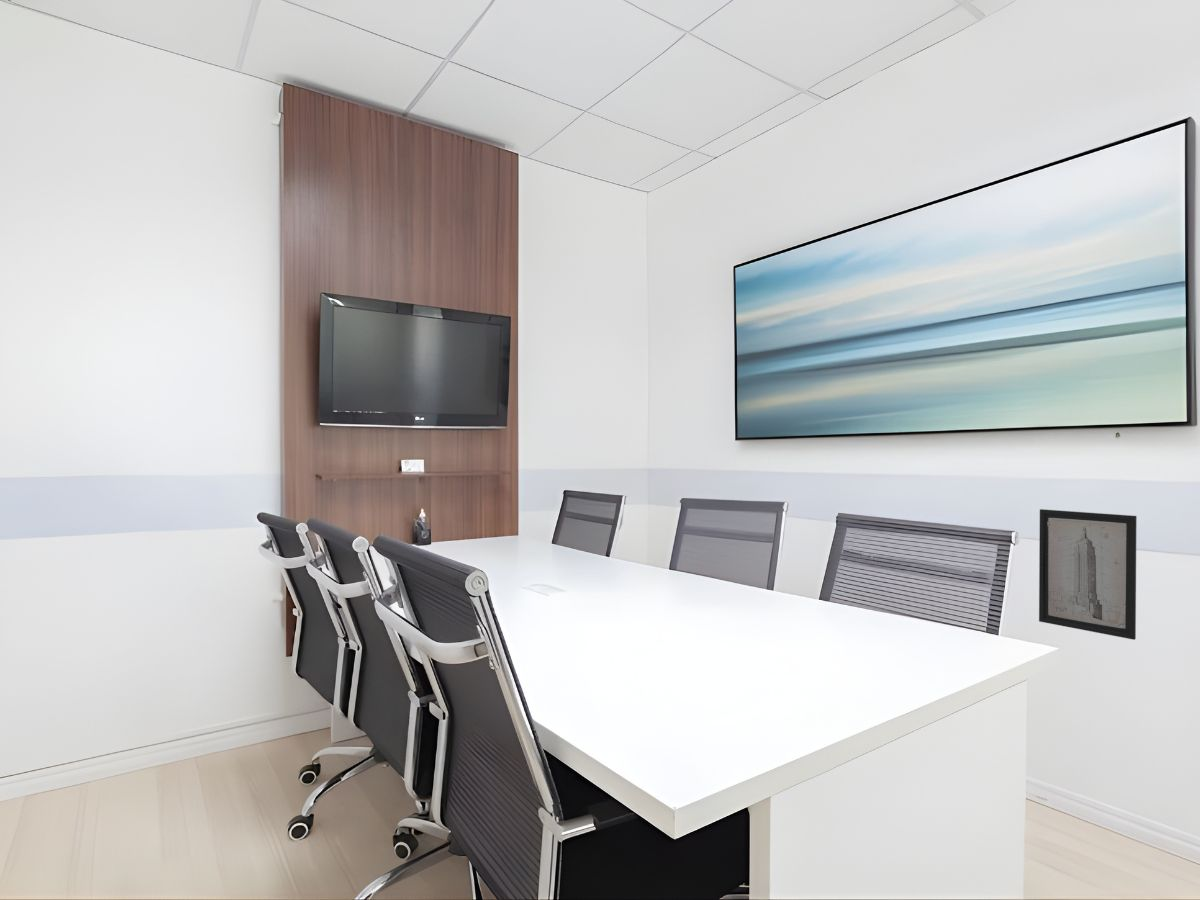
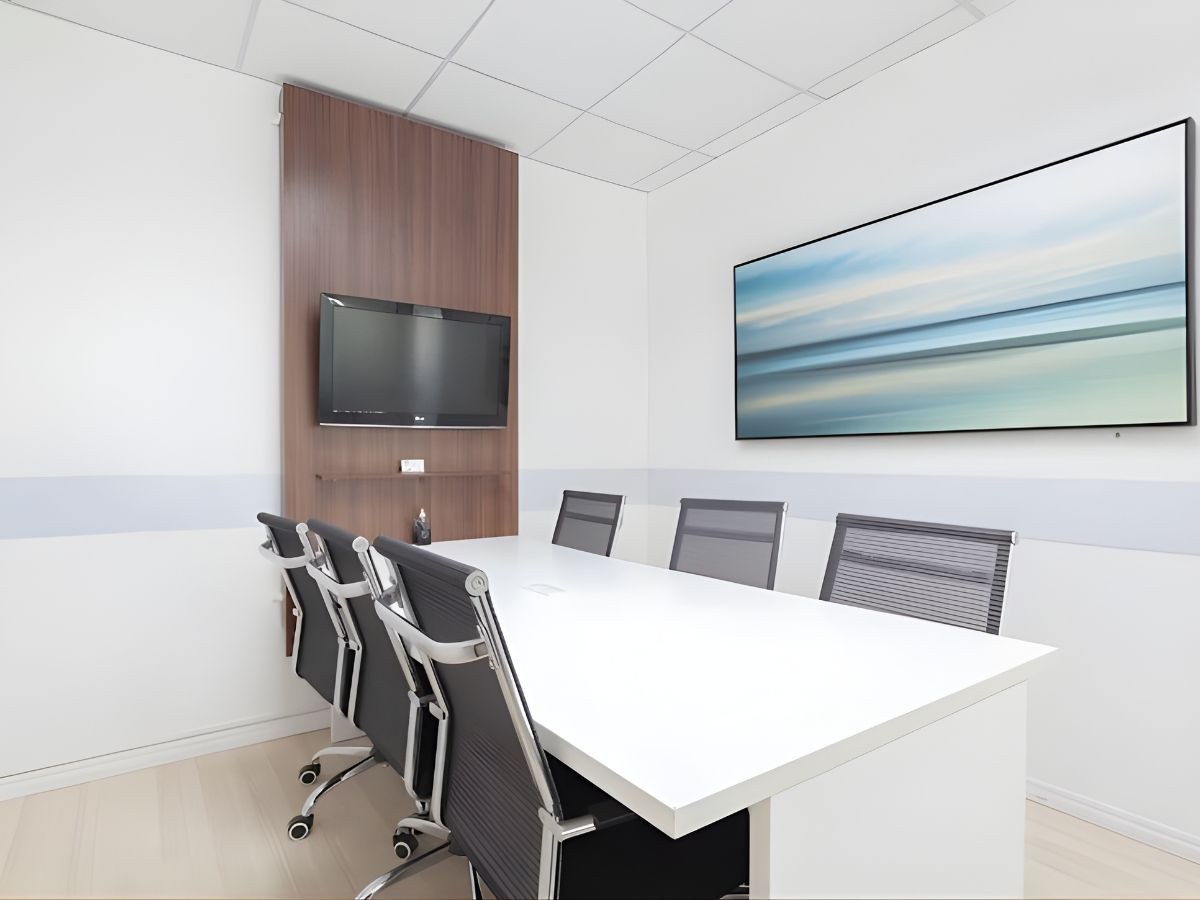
- wall art (1085, 571)
